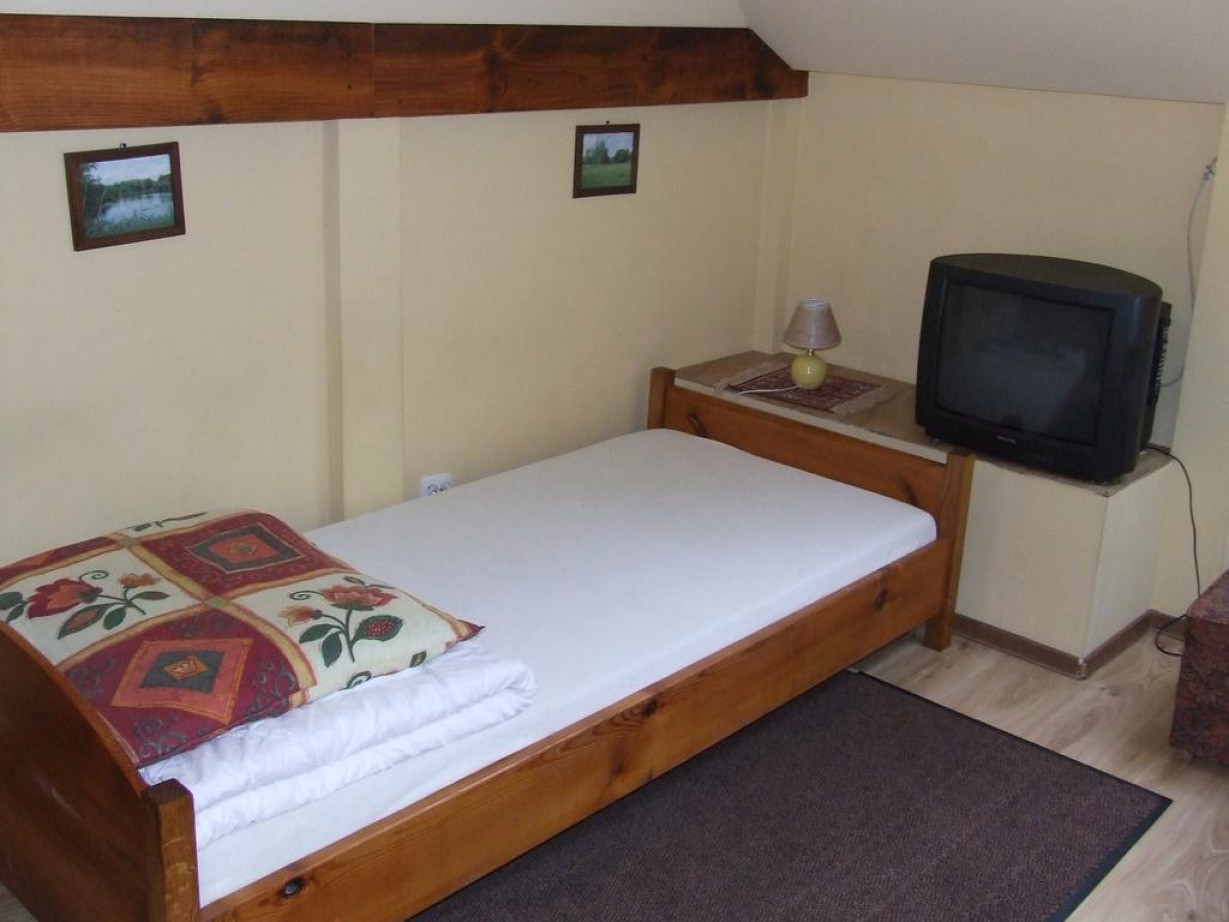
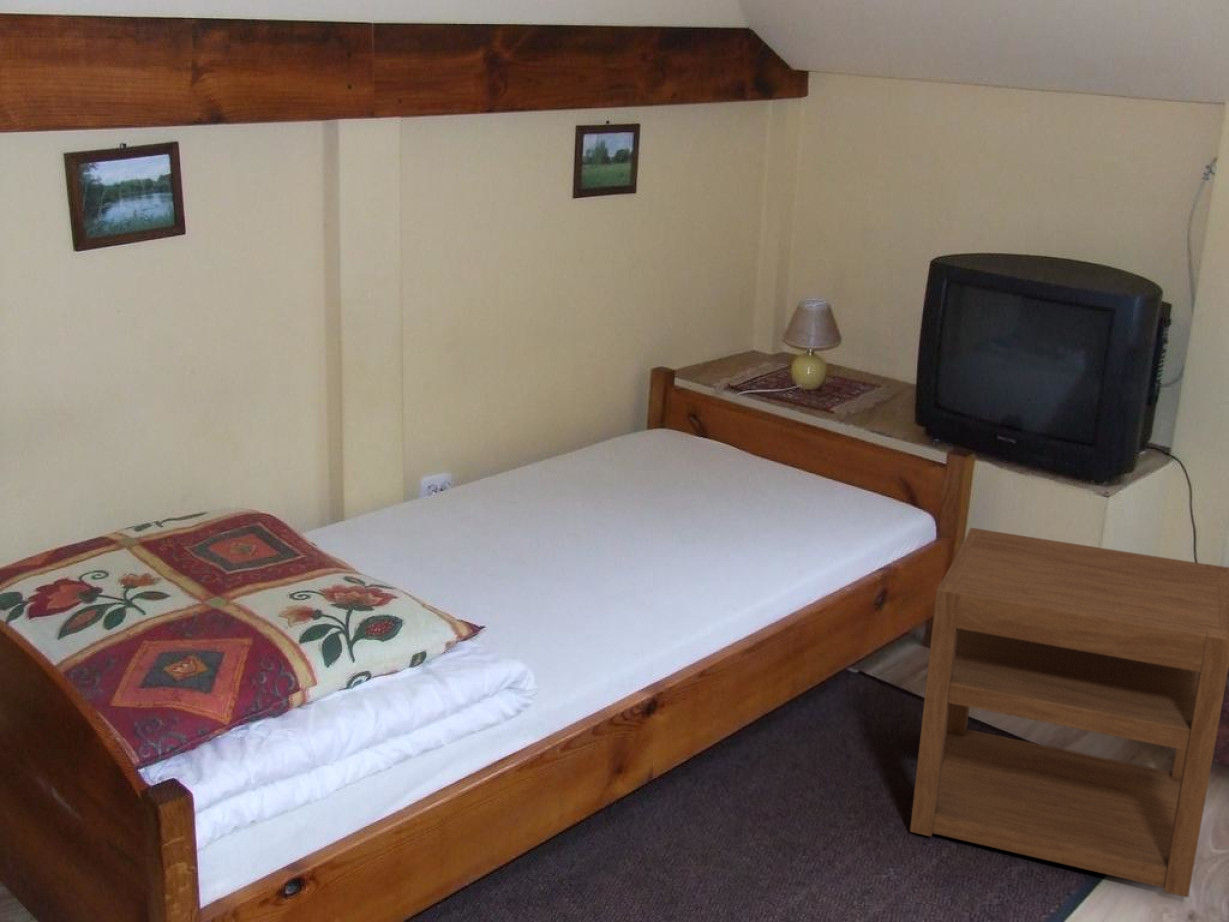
+ nightstand (1070, 698)
